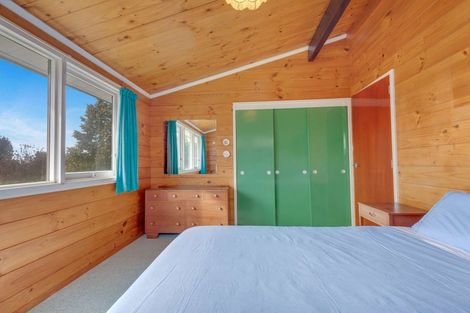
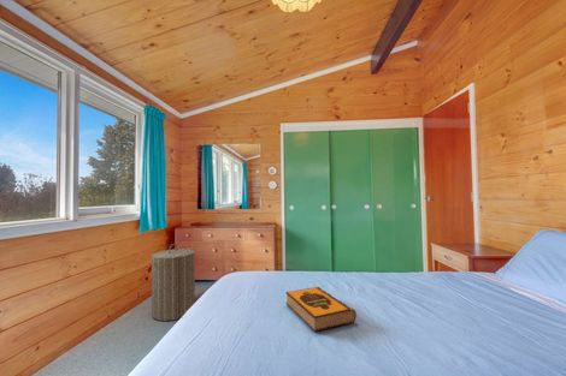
+ laundry hamper (173, 276)
+ hardback book (318, 305)
